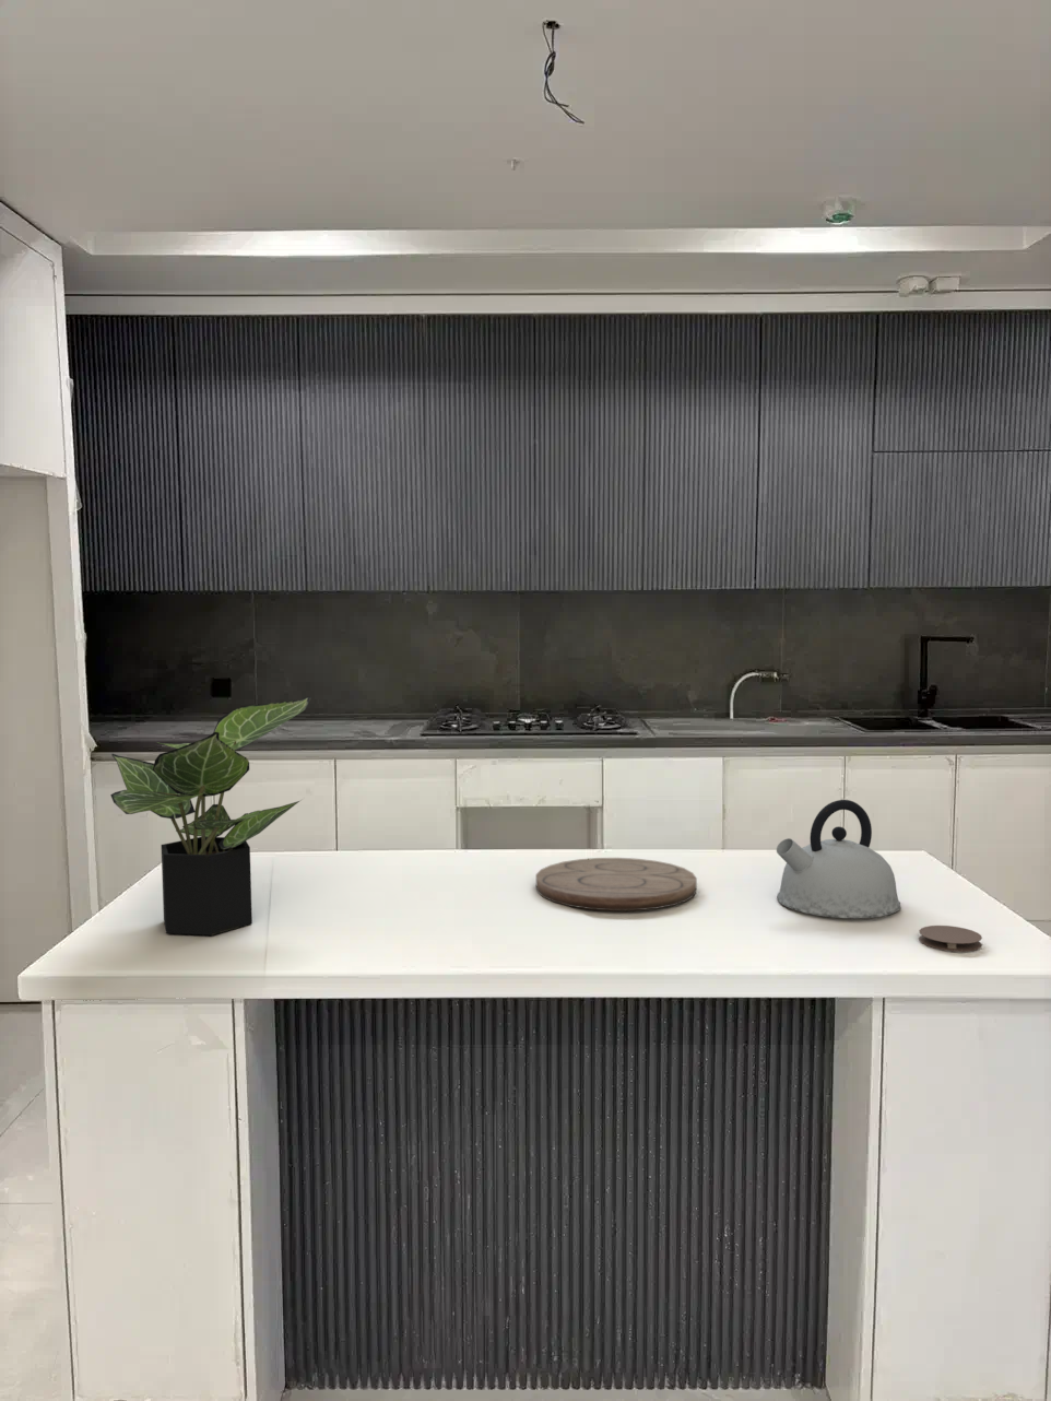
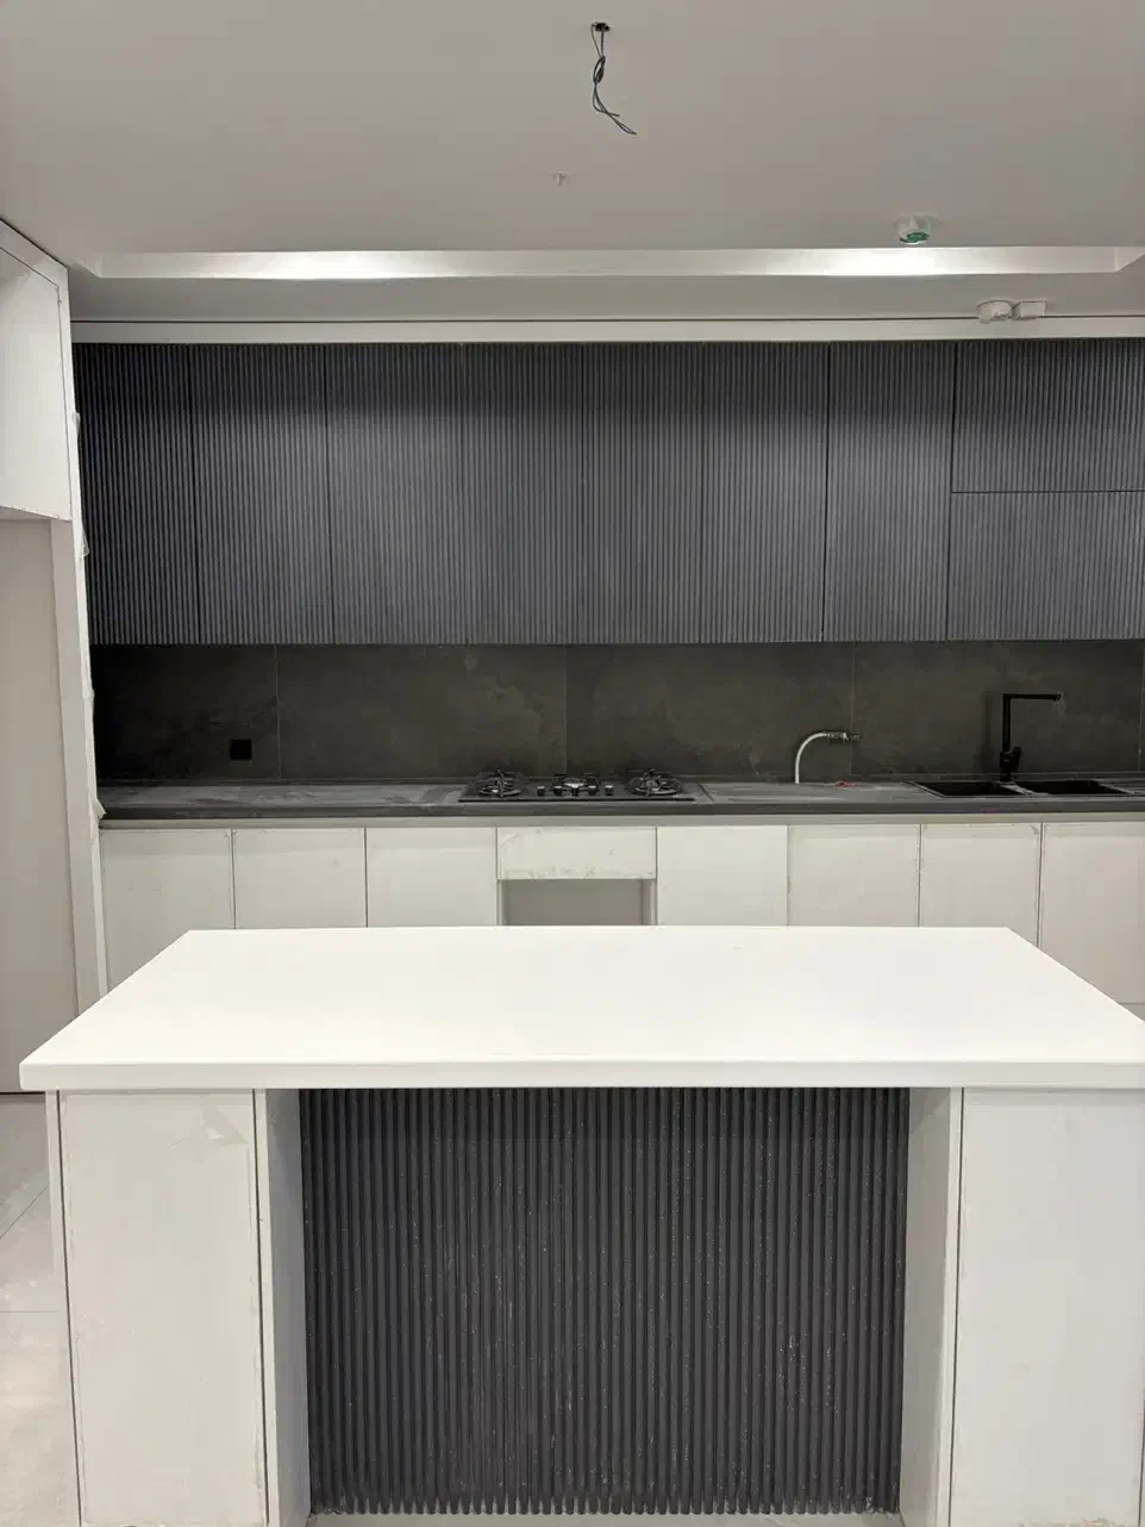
- kettle (834, 851)
- coaster (949, 937)
- potted plant (220, 814)
- cutting board (615, 882)
